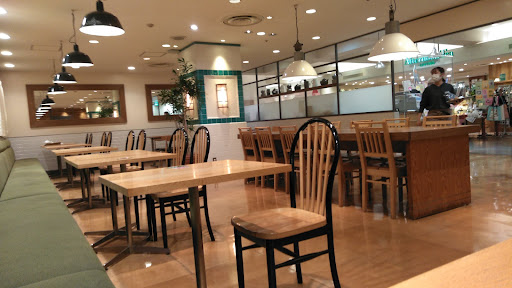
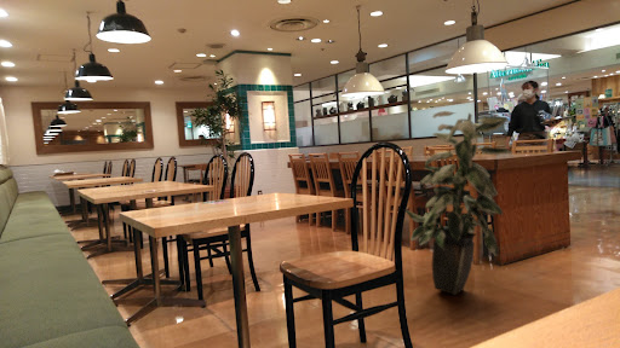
+ indoor plant (457, 201)
